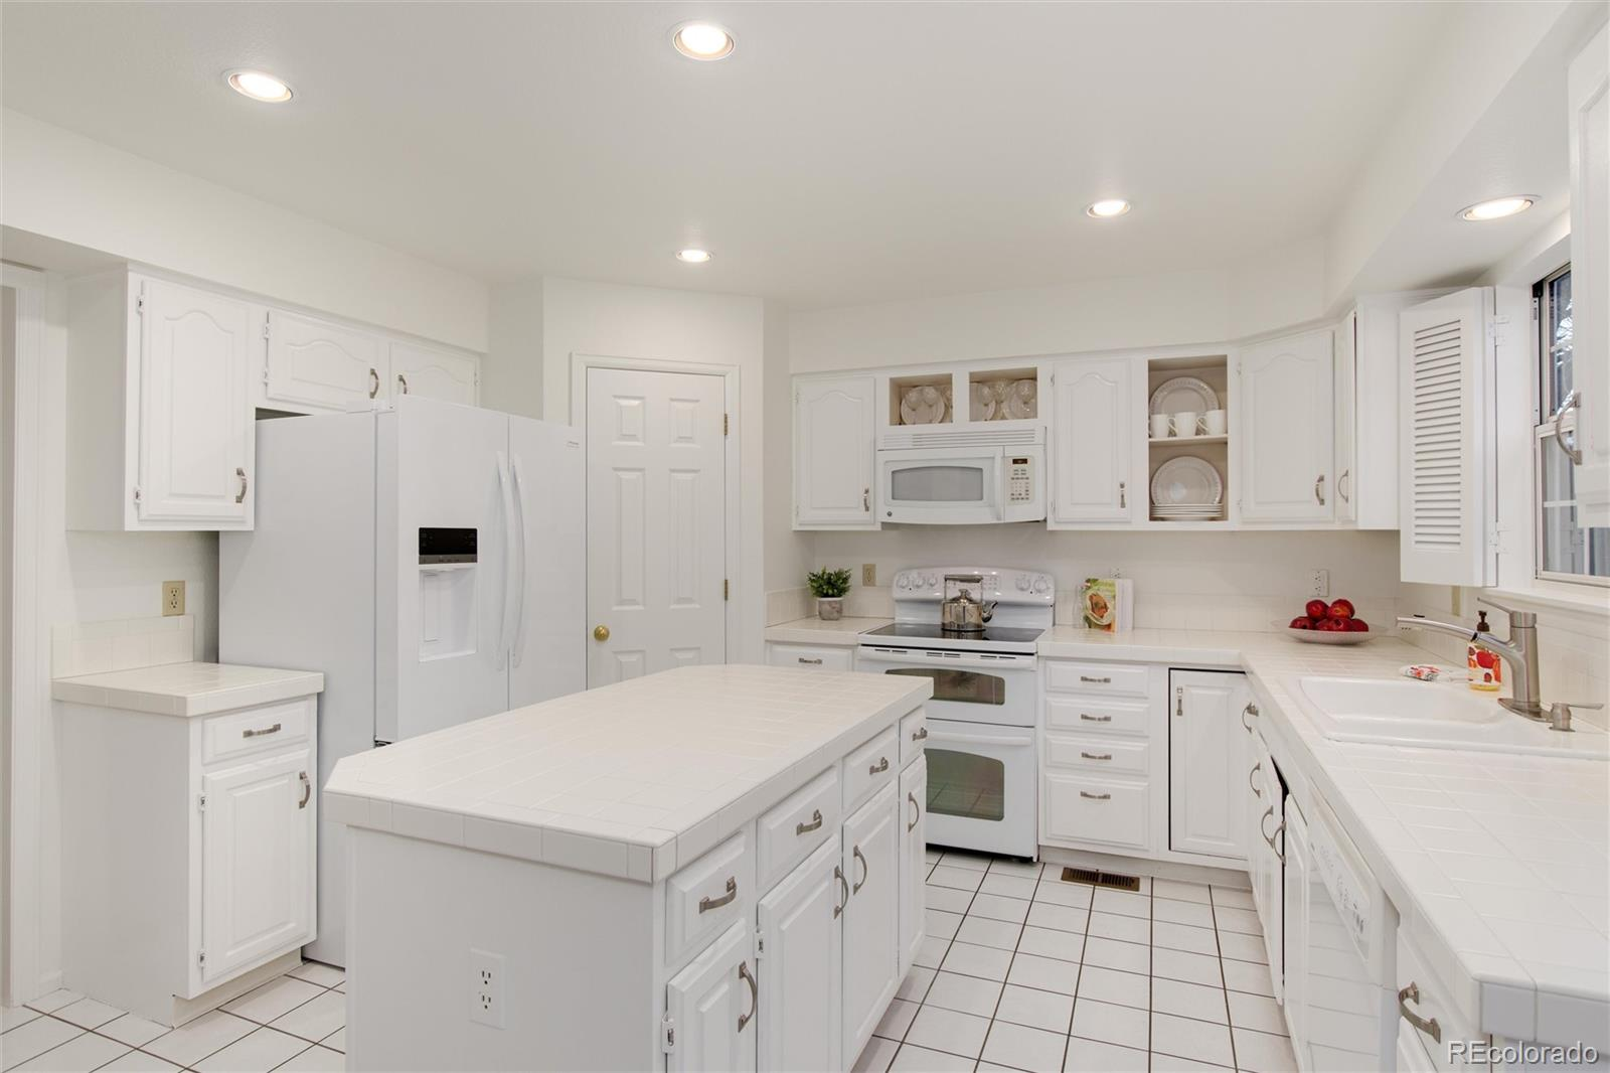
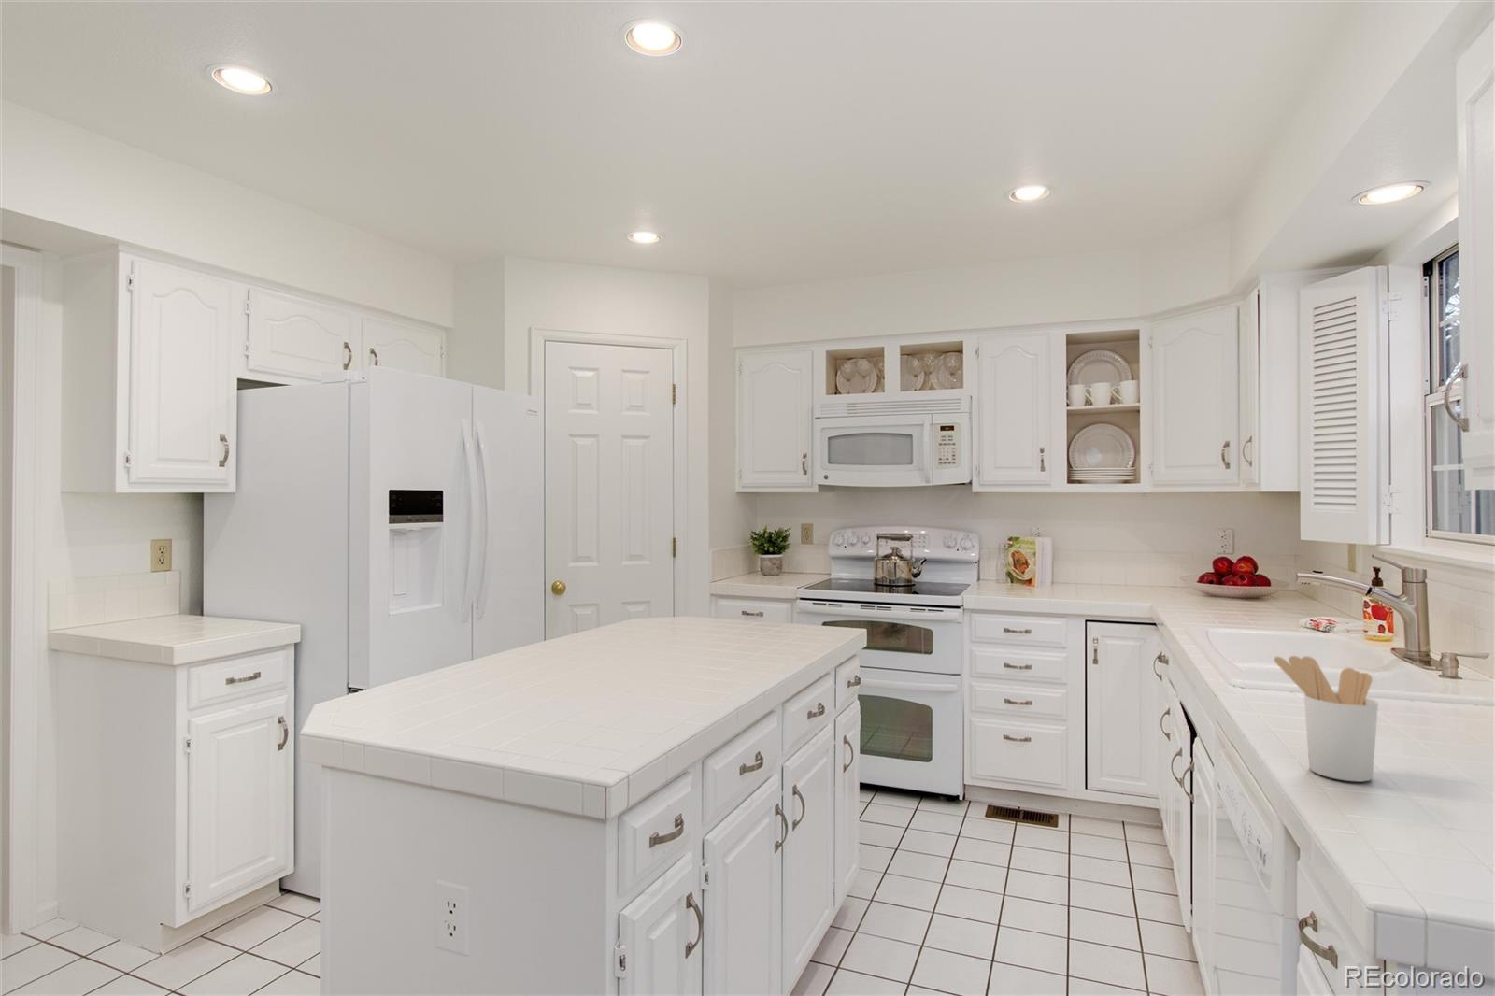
+ utensil holder (1325, 713)
